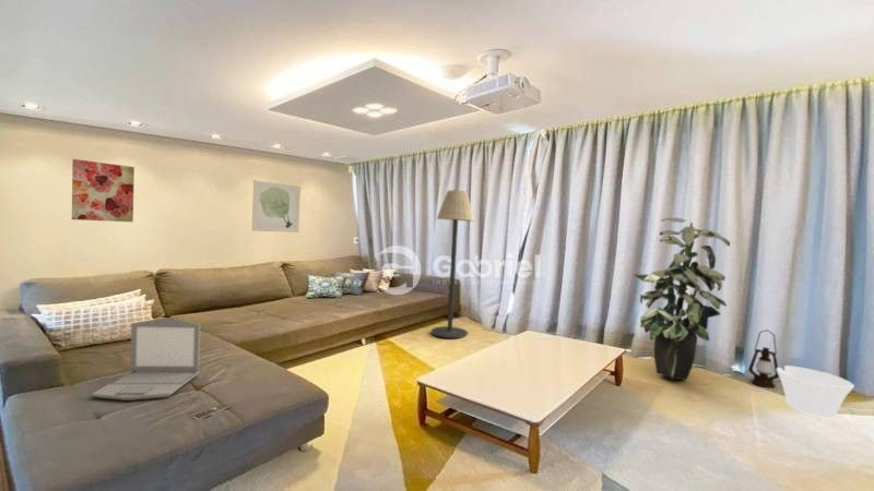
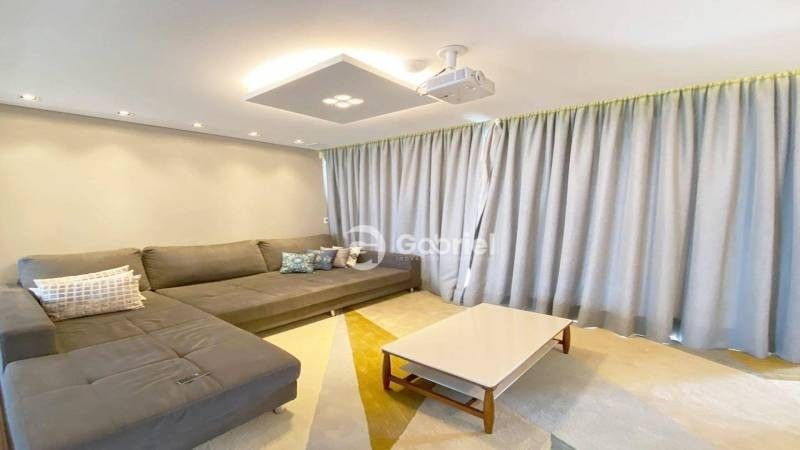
- wall art (276, 207)
- lantern (765, 357)
- wall art (104, 192)
- indoor plant (675, 297)
- bucket (811, 392)
- laptop (149, 356)
- floor lamp (452, 262)
